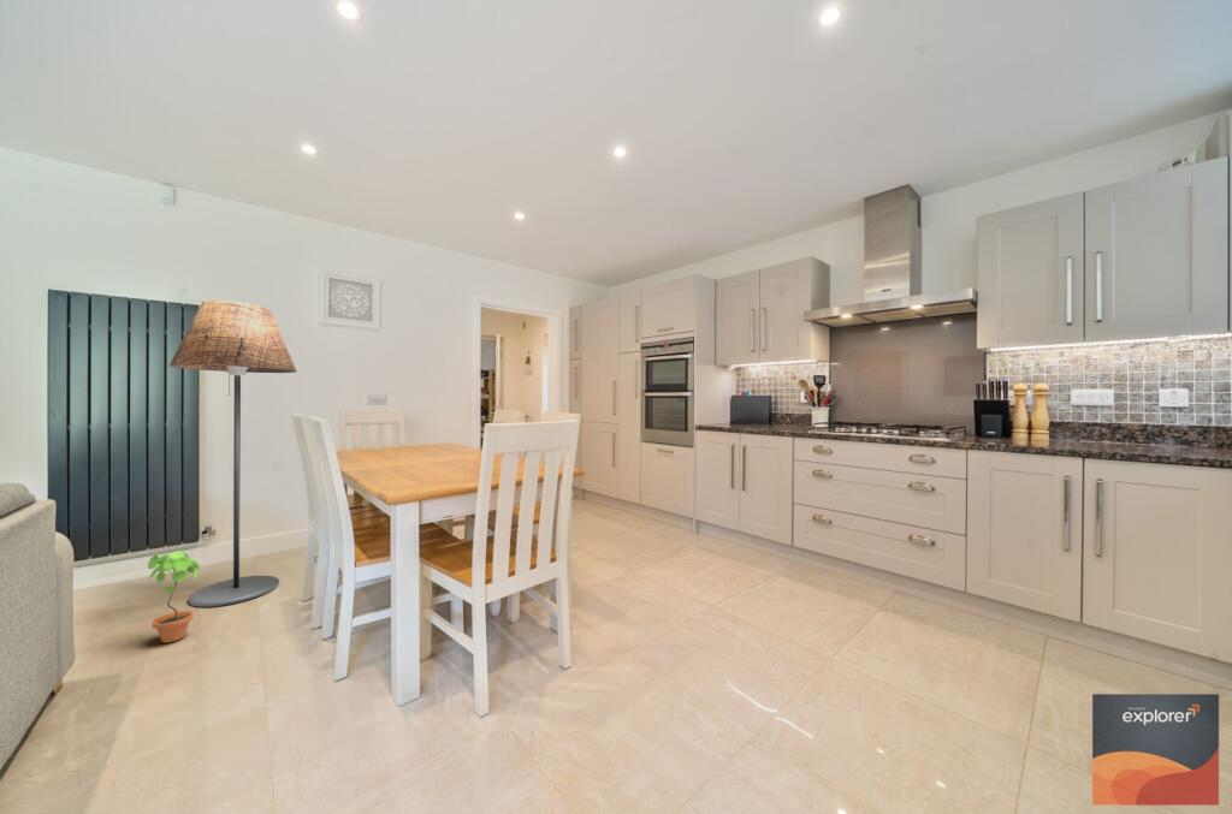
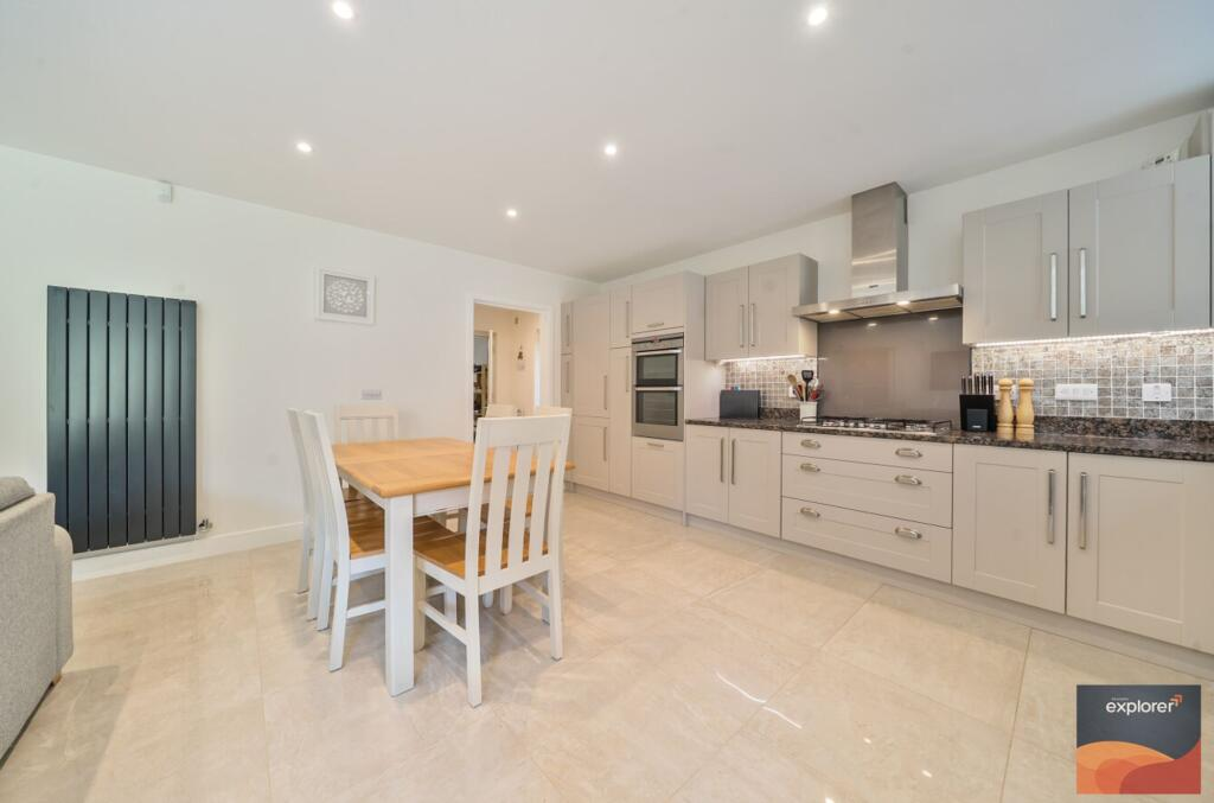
- floor lamp (237, 448)
- potted plant (172, 593)
